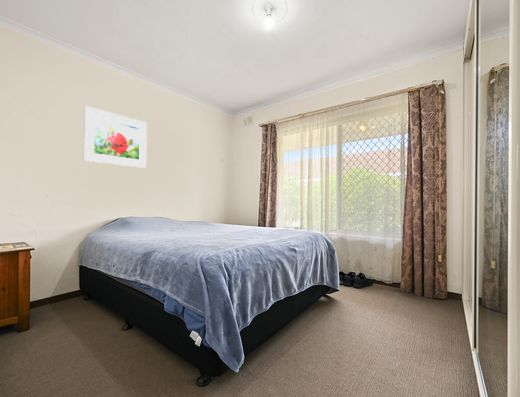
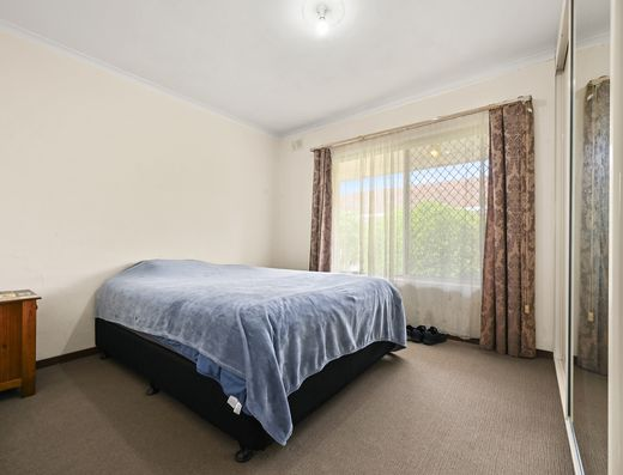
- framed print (118, 139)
